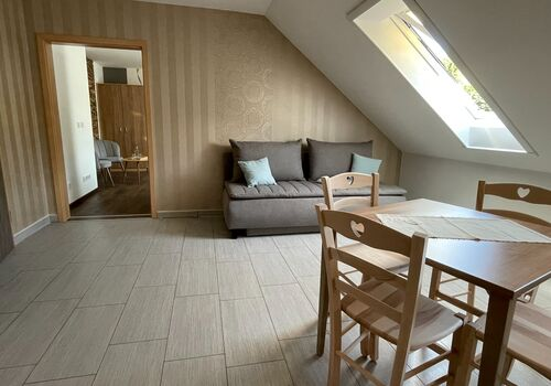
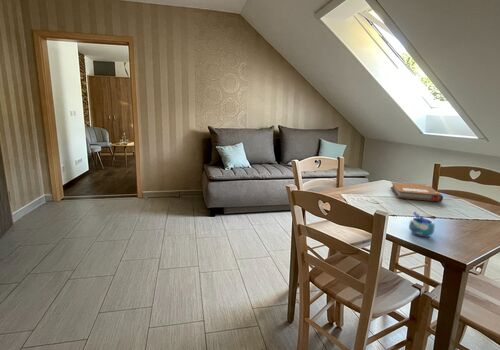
+ mug (421, 224)
+ notebook (415, 191)
